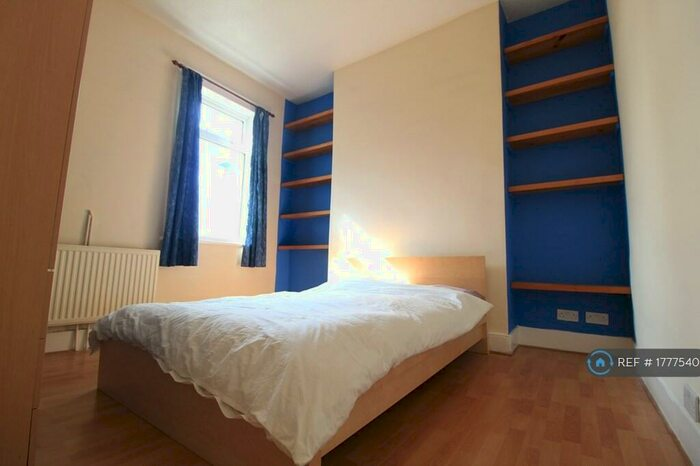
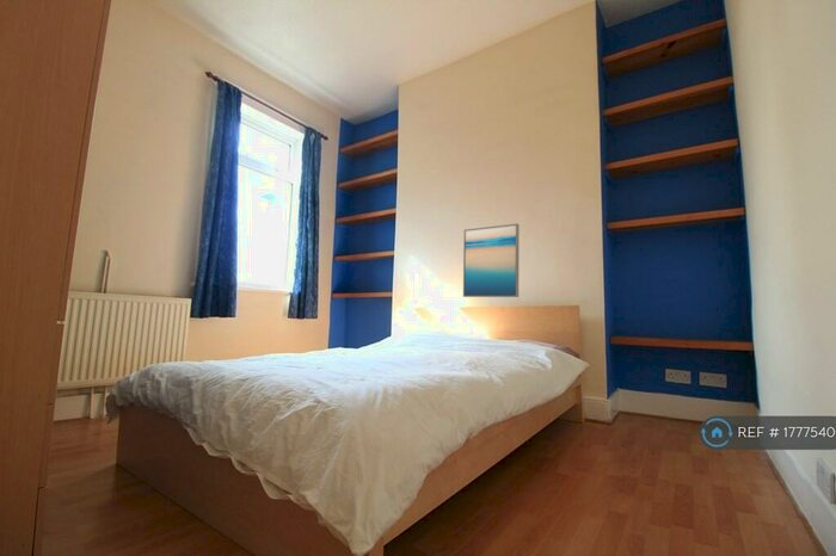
+ wall art (490, 261)
